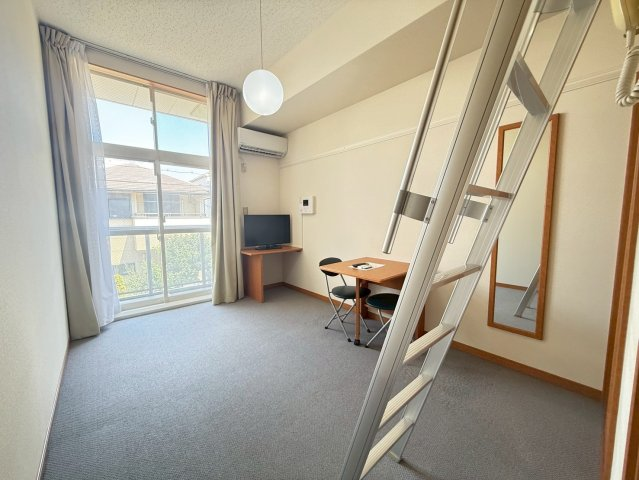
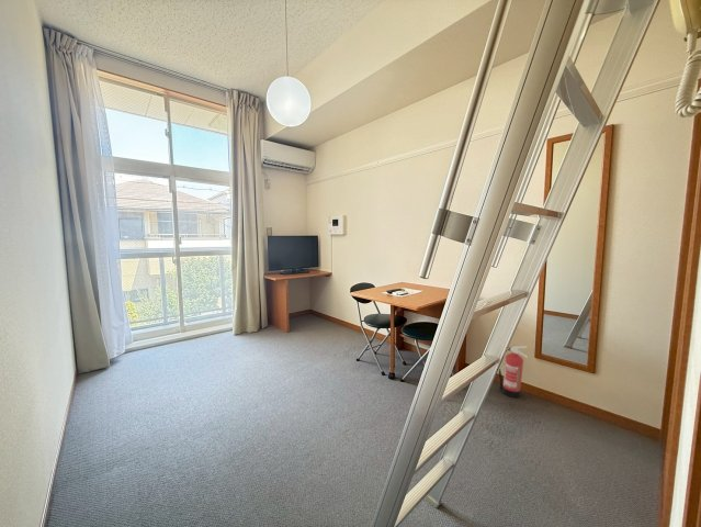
+ fire extinguisher (510, 367)
